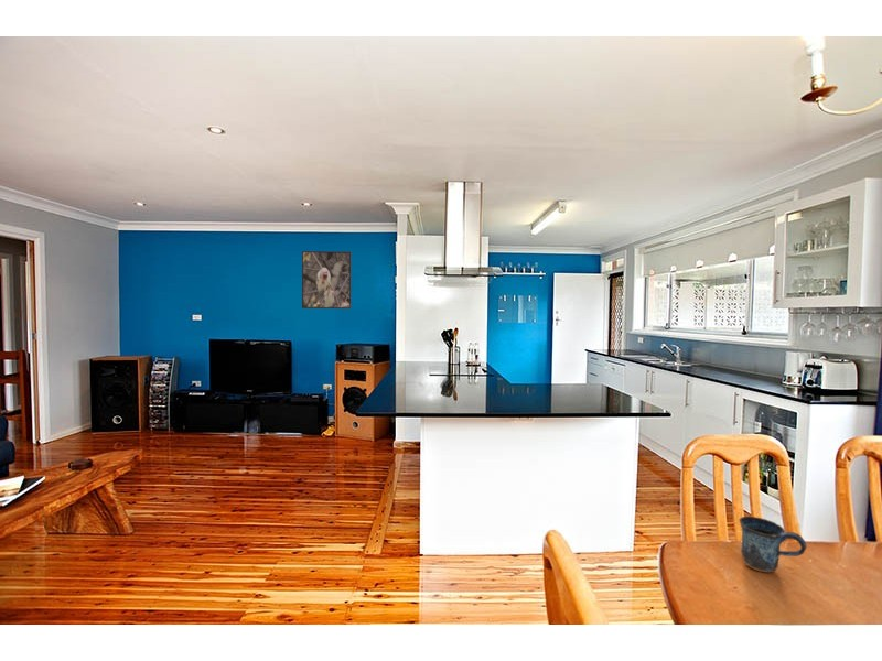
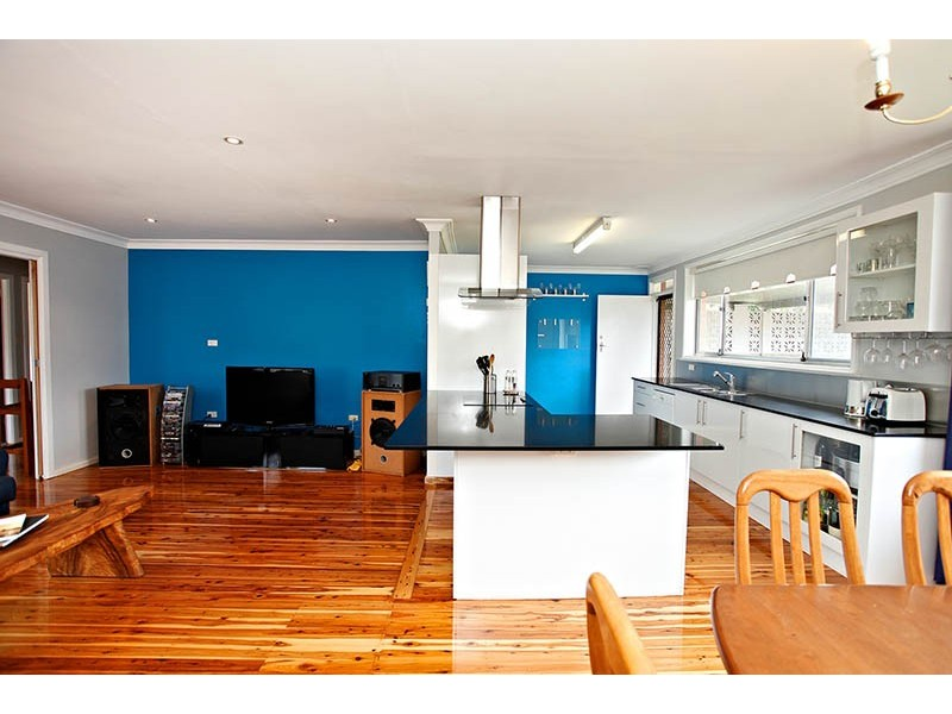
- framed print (326, 280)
- mug (767, 548)
